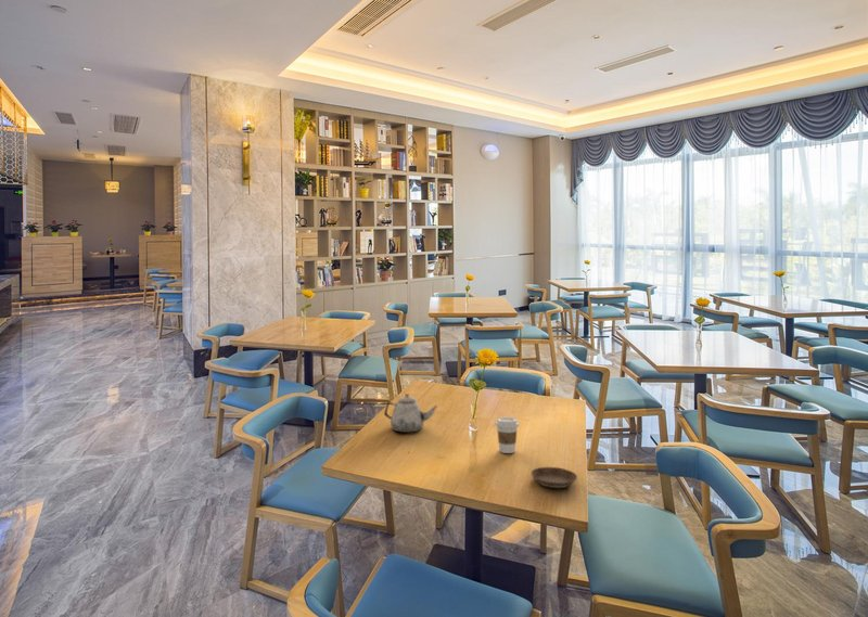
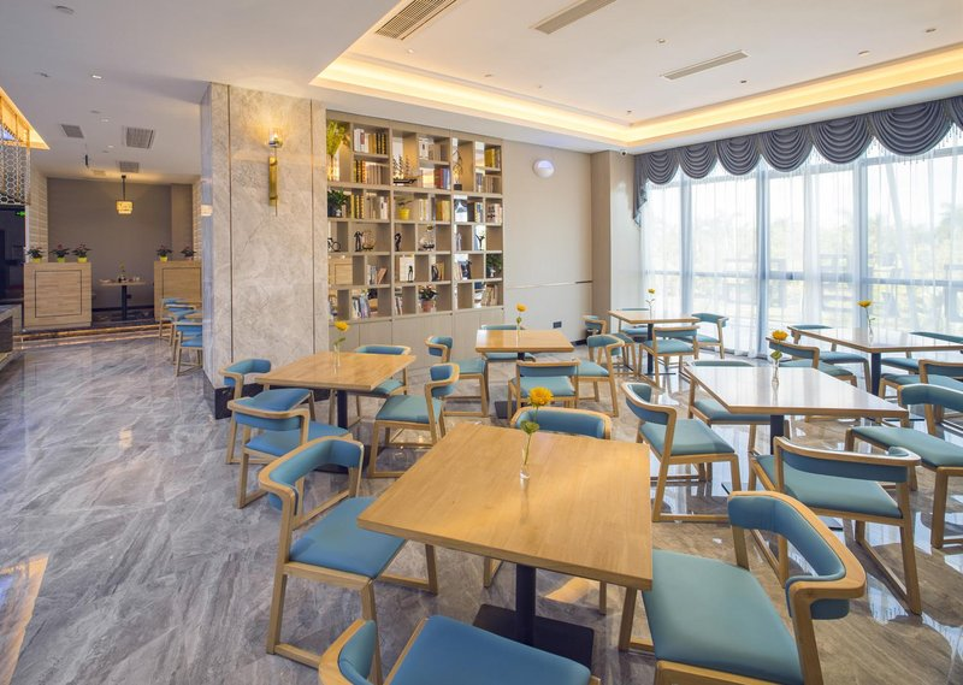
- coffee cup (507, 435)
- teapot (410, 411)
- saucer (553, 478)
